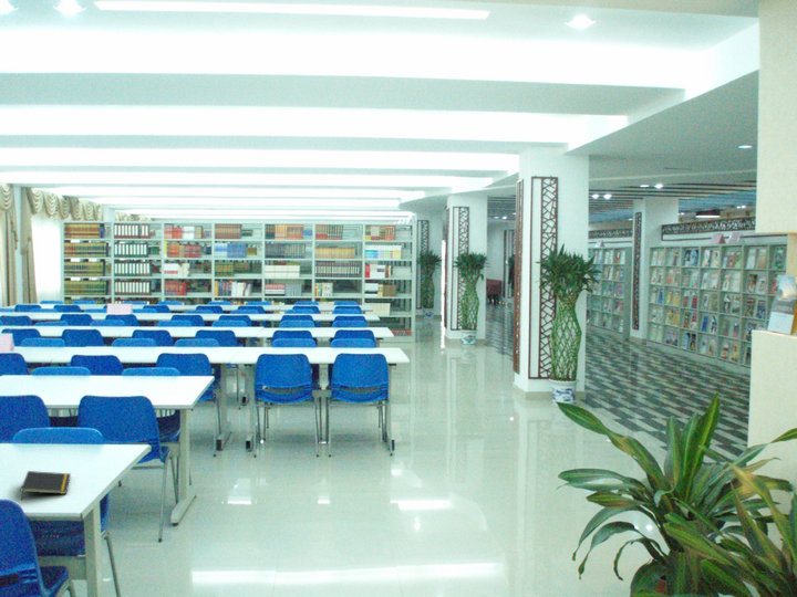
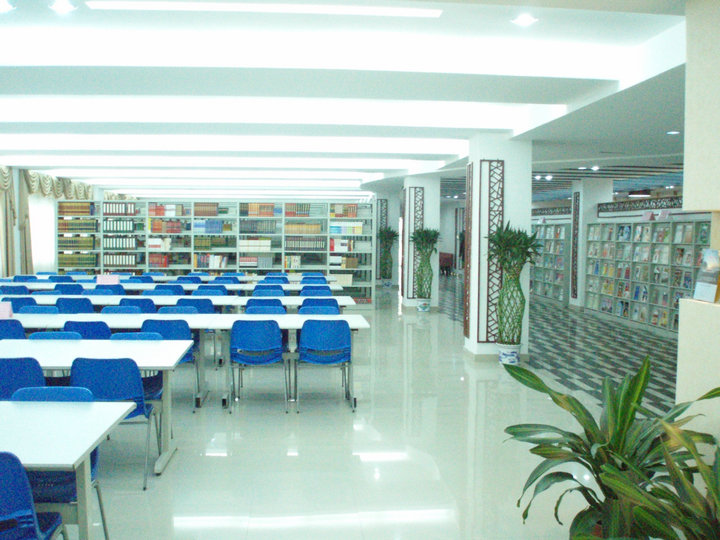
- notepad (46, 482)
